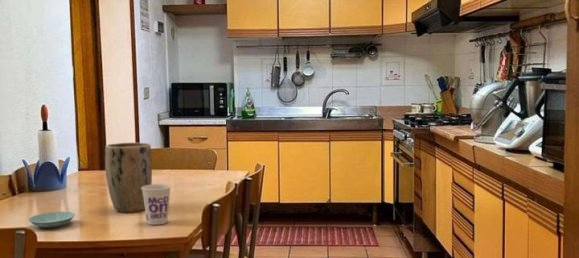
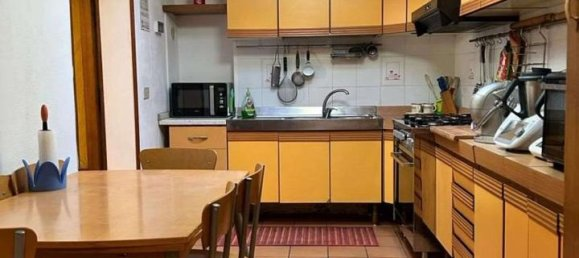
- cup (156, 204)
- saucer (52, 220)
- plant pot (129, 176)
